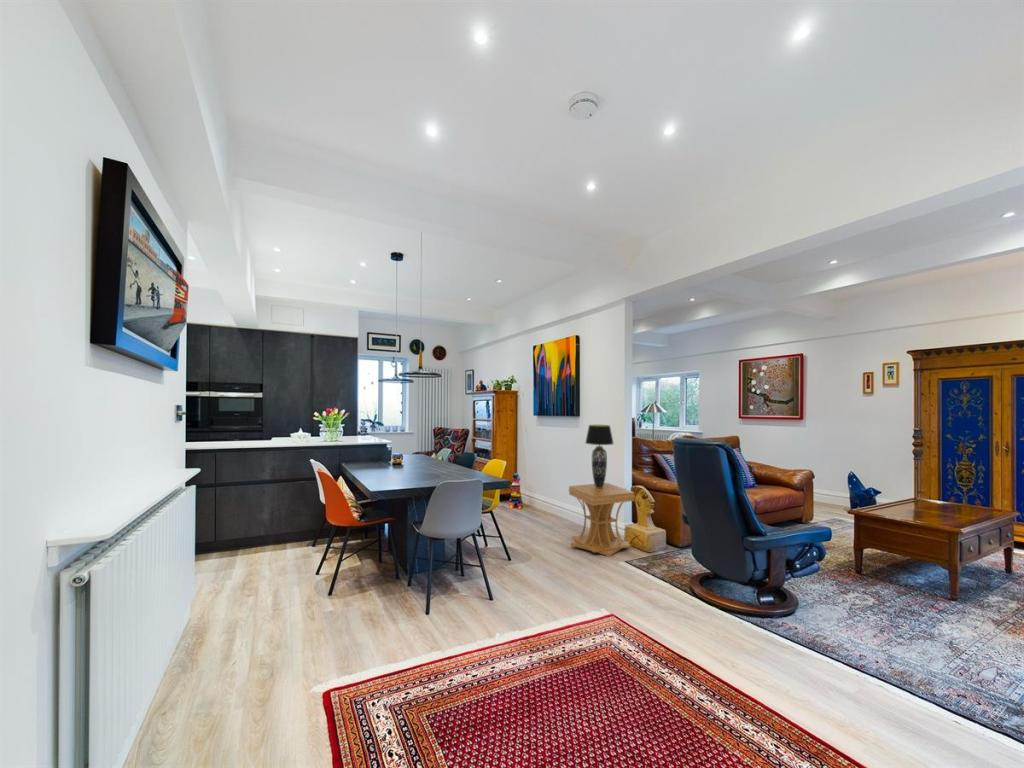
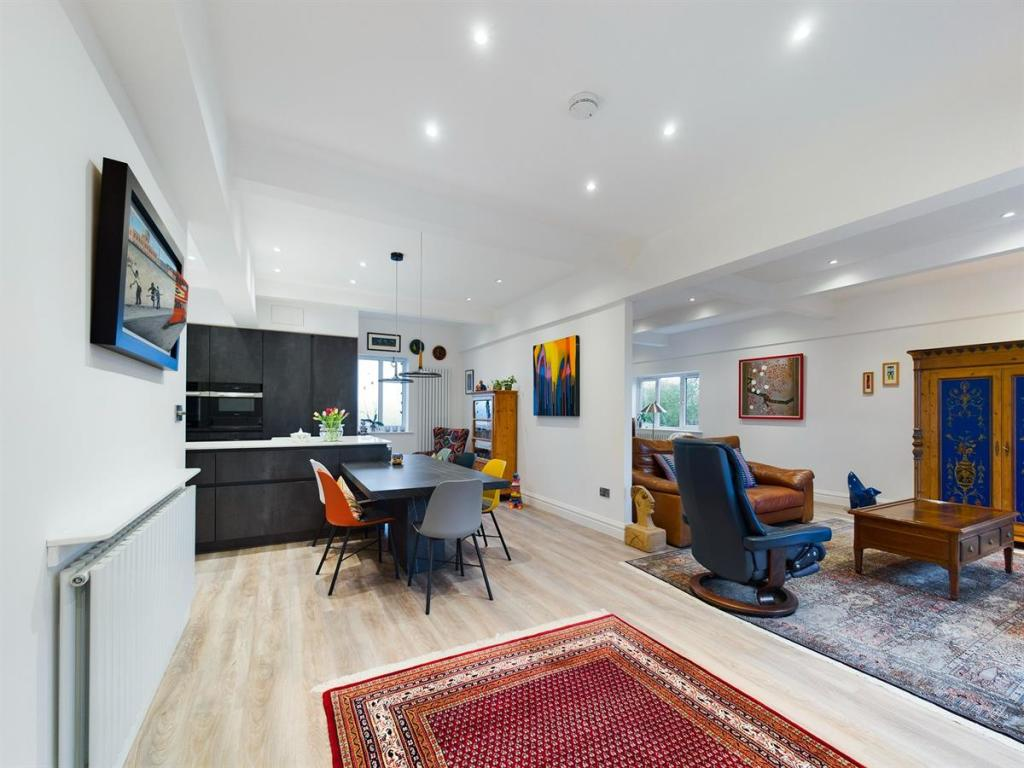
- side table (600, 518)
- table lamp (599, 456)
